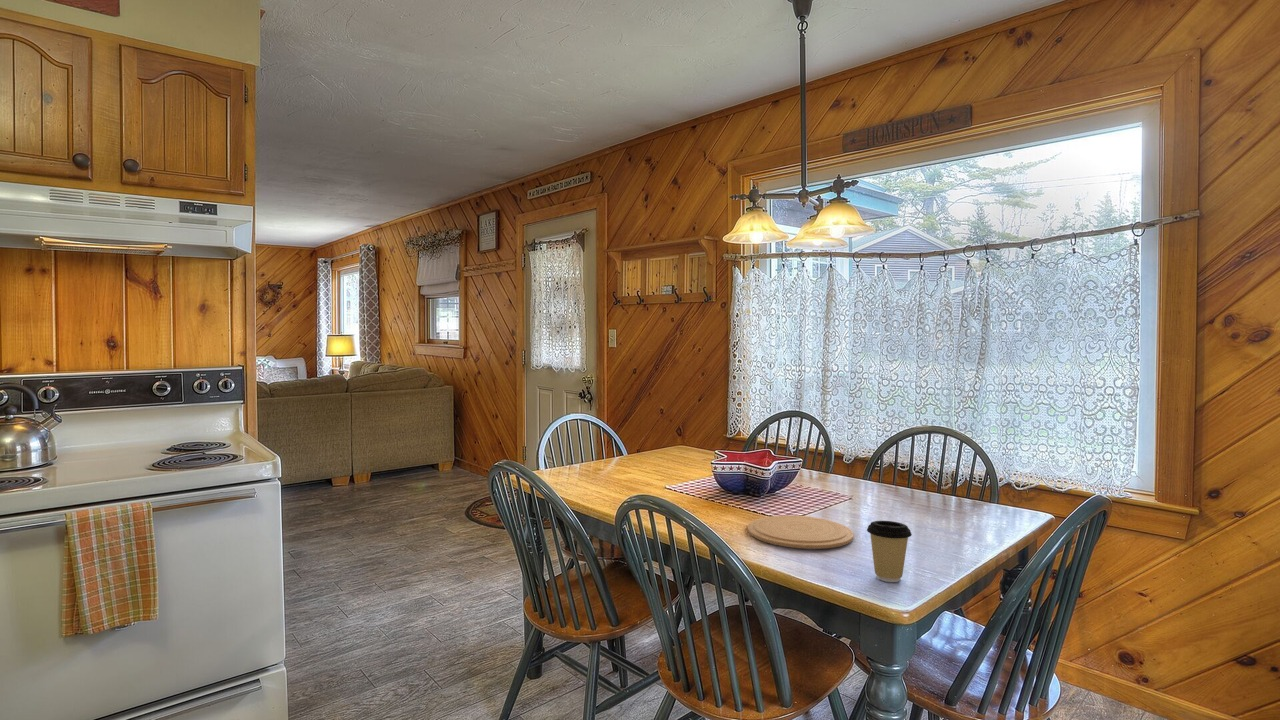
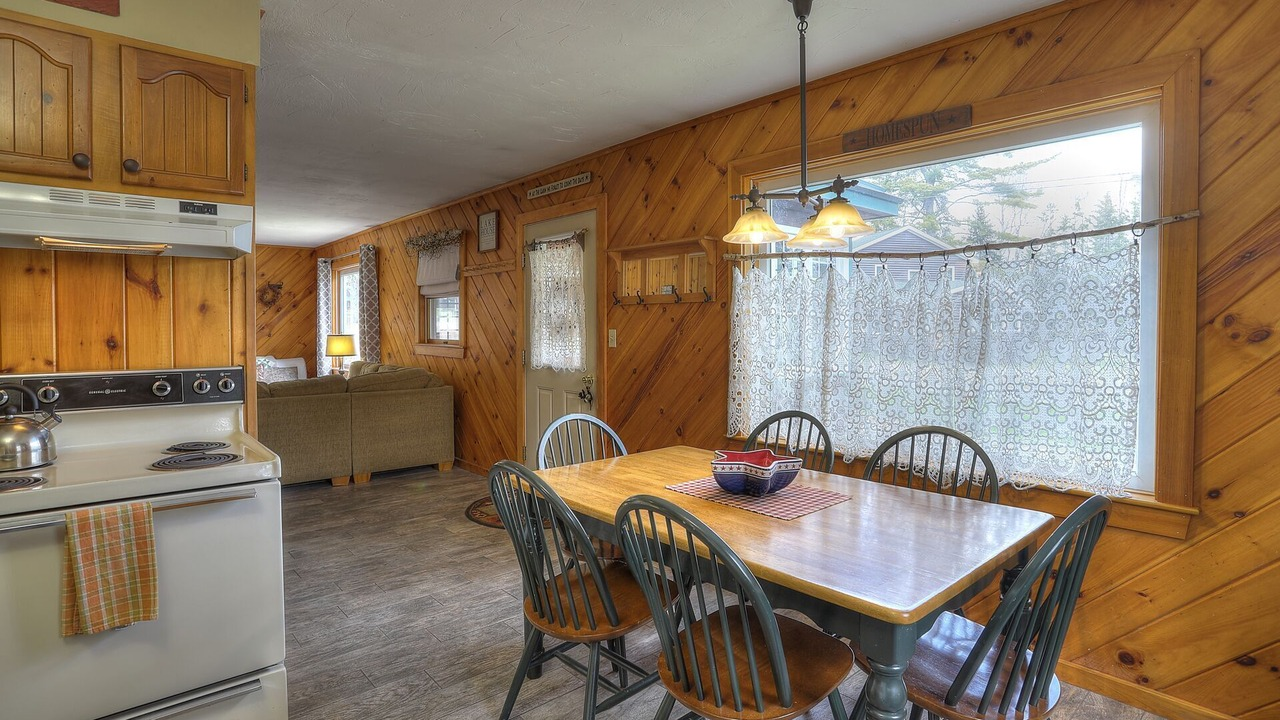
- coffee cup (888, 550)
- plate (799, 529)
